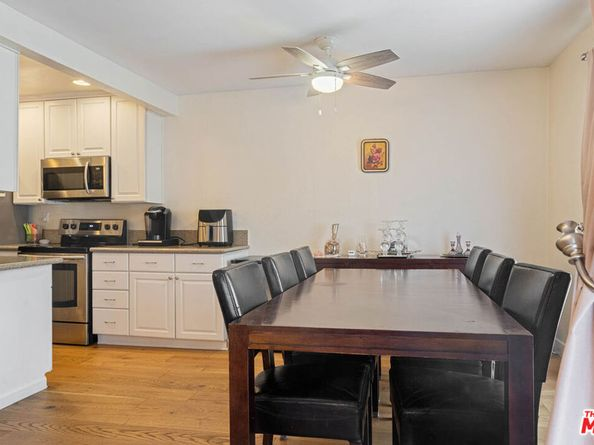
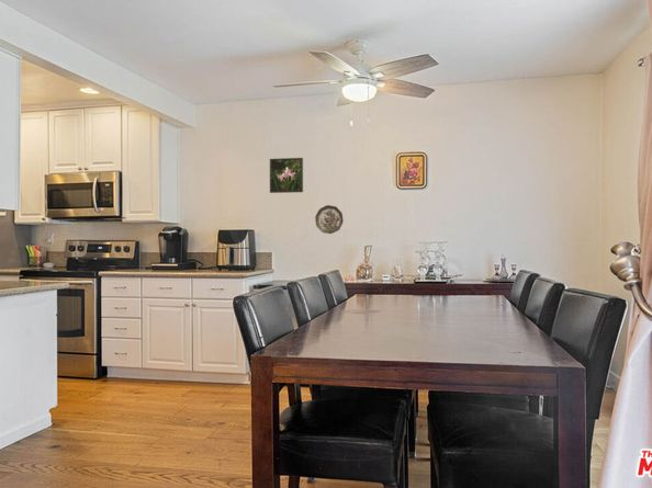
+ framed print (285, 175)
+ decorative plate (329, 219)
